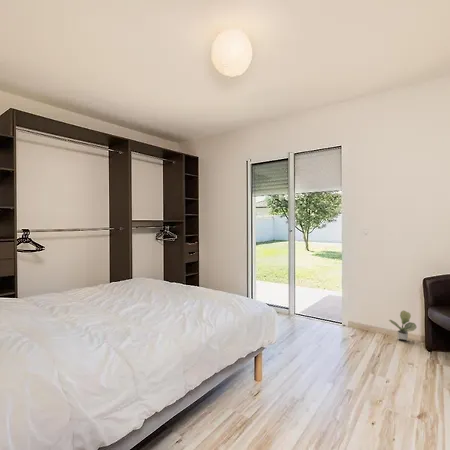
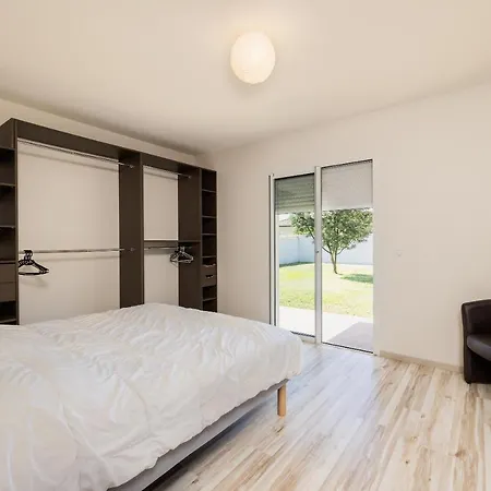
- potted plant (402, 326)
